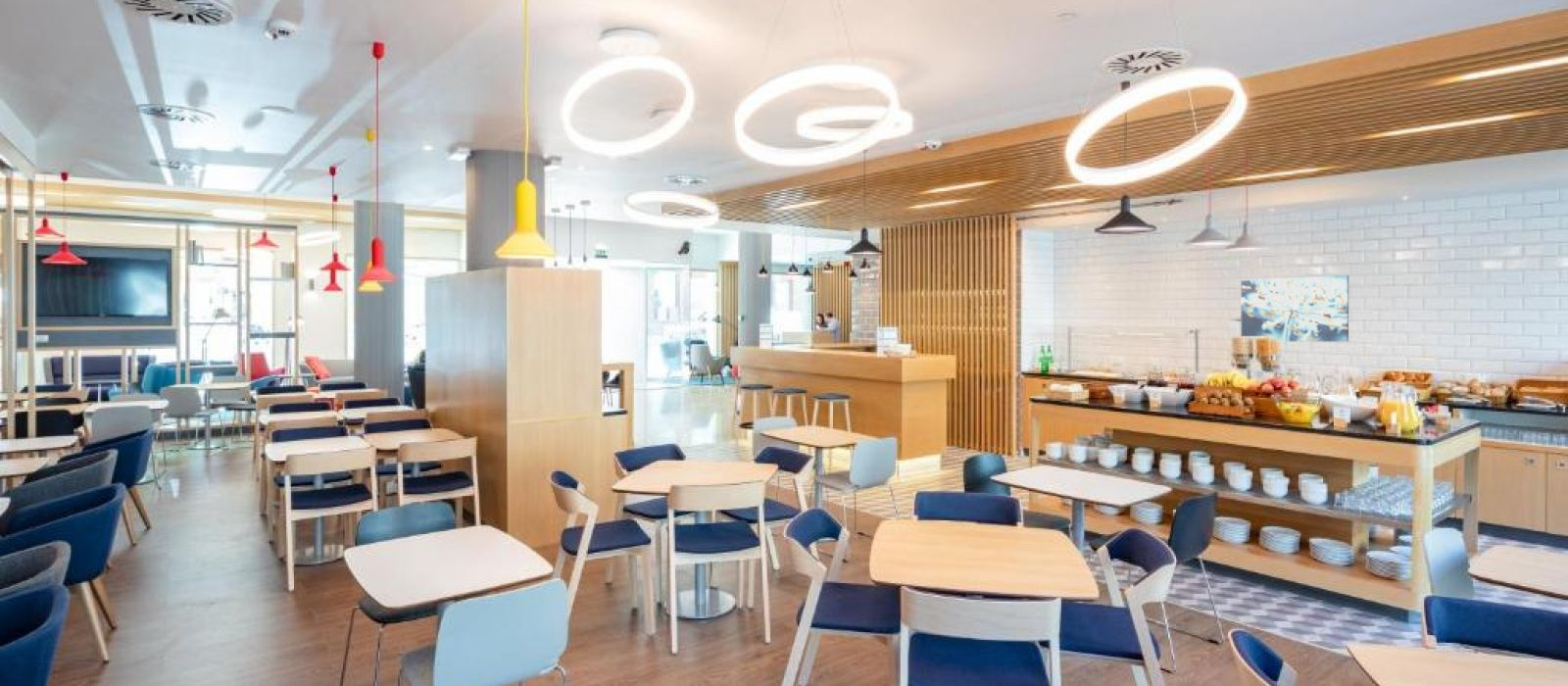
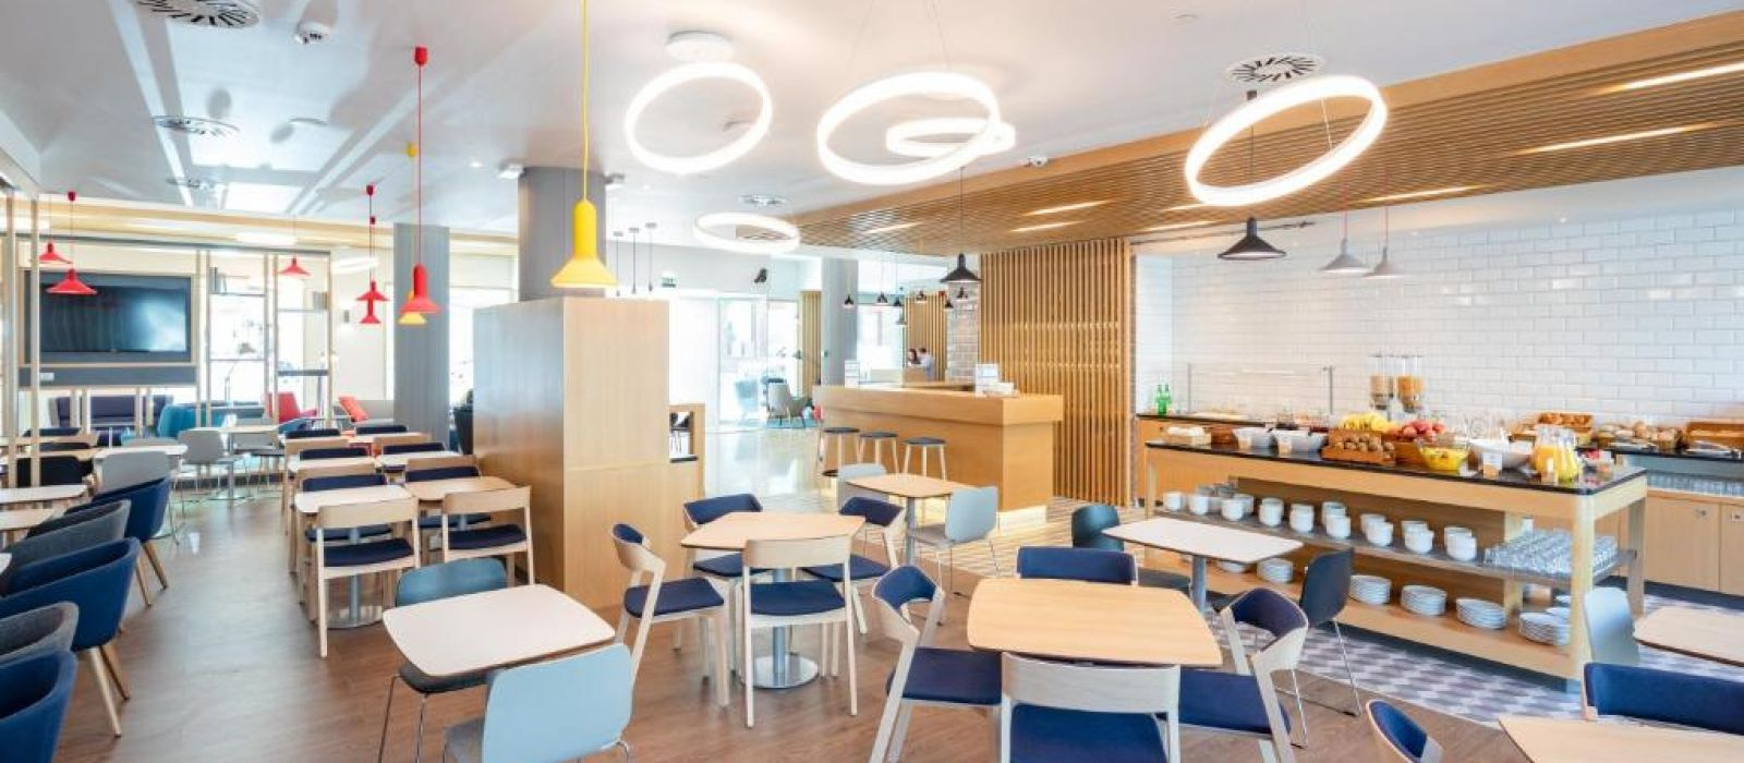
- wall art (1292, 310)
